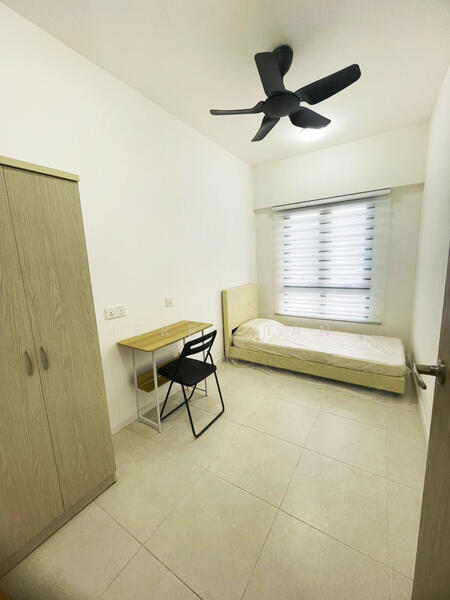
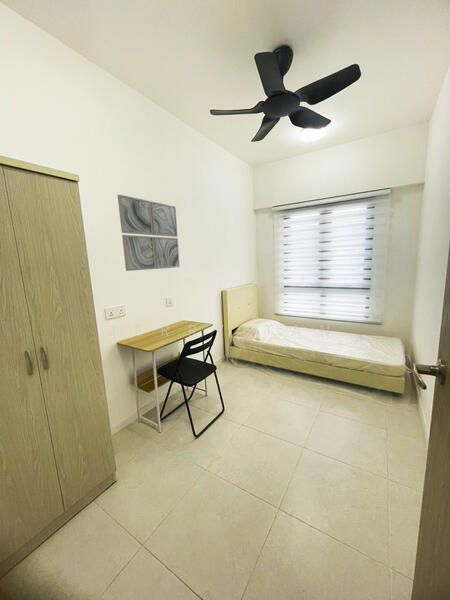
+ wall art (152, 234)
